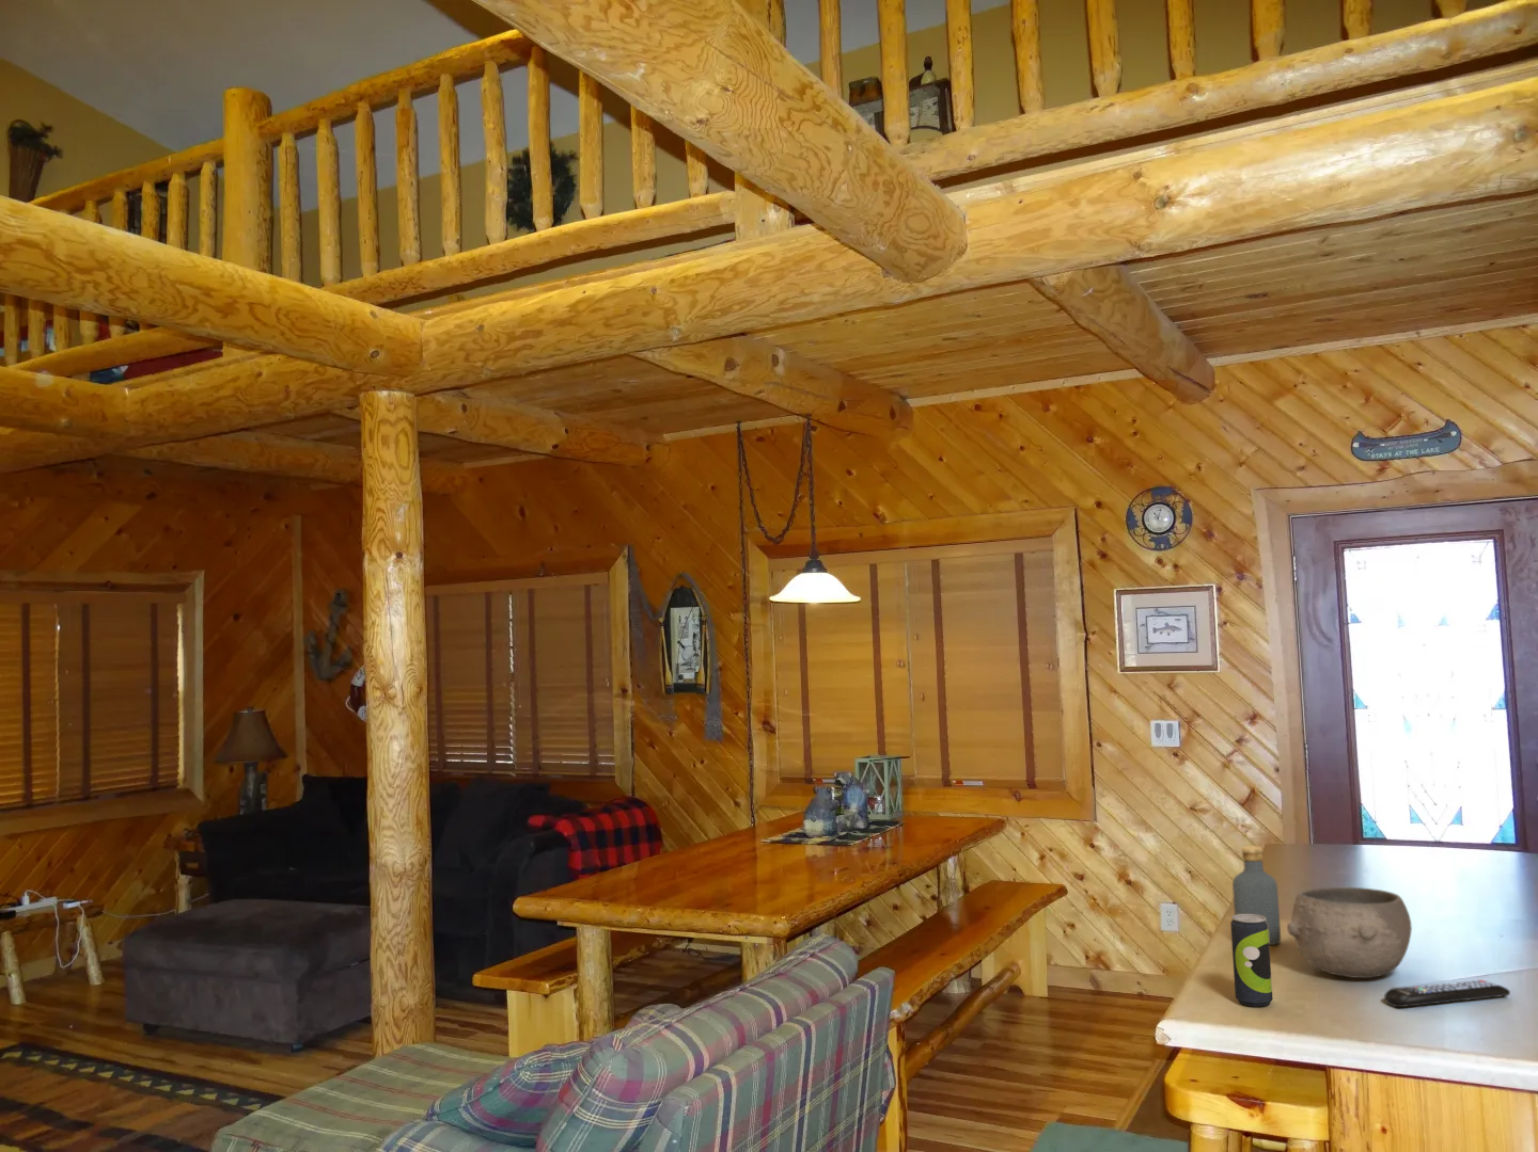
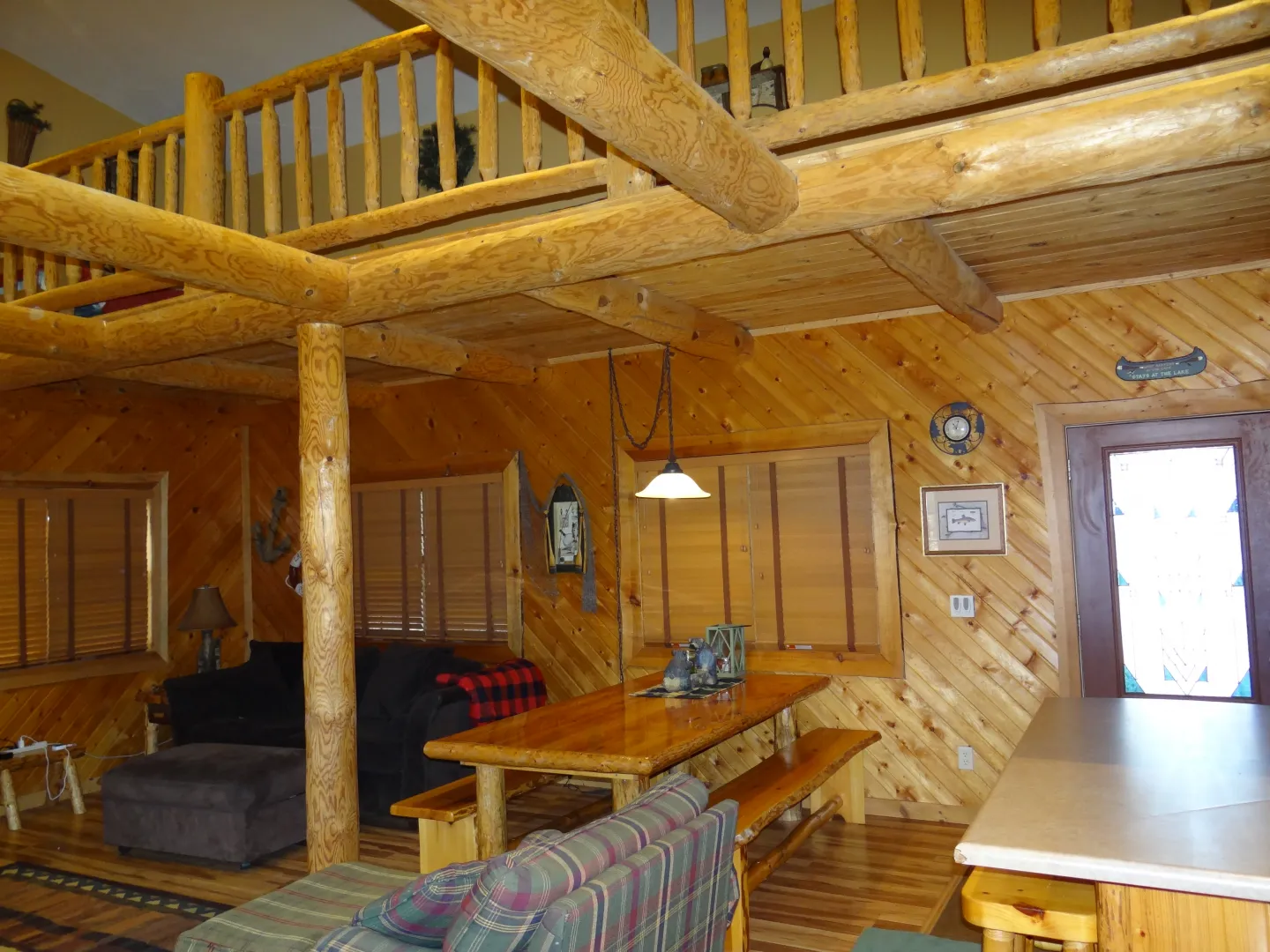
- beverage can (1251, 958)
- remote control (1446, 993)
- vodka (1255, 894)
- bowl (1349, 932)
